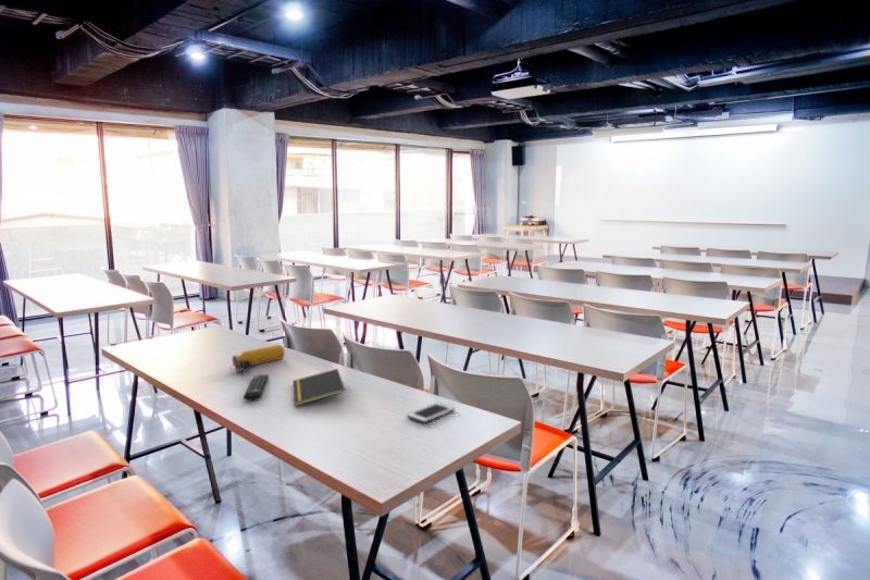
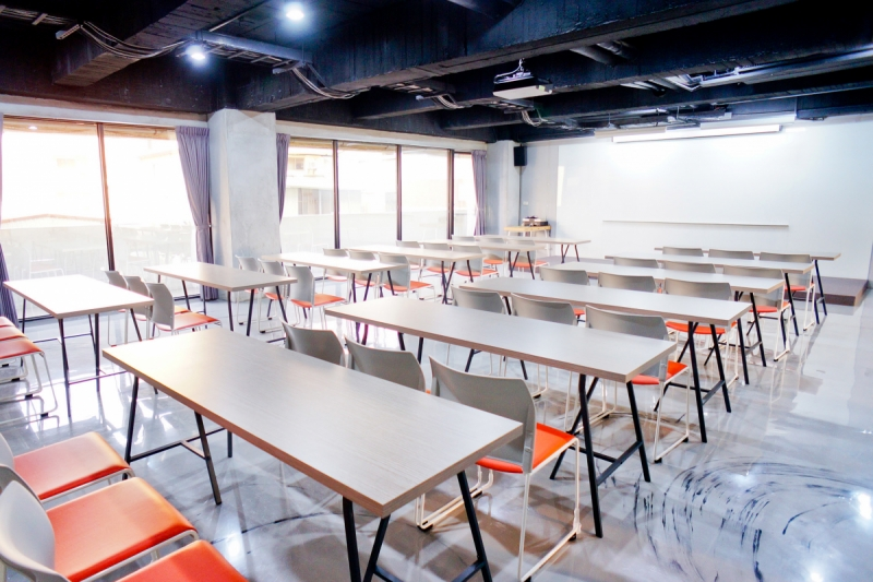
- water bottle (257, 358)
- notepad (318, 385)
- cell phone (431, 412)
- remote control (257, 386)
